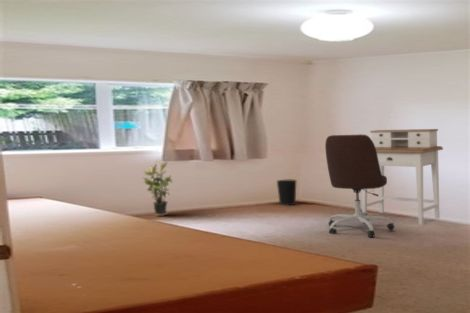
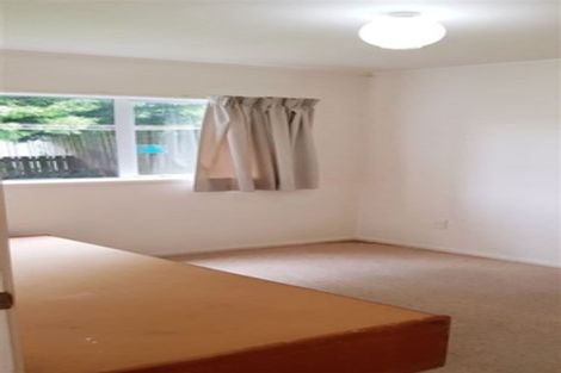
- office chair (356, 182)
- desk (398, 165)
- wastebasket (287, 192)
- potted plant (157, 188)
